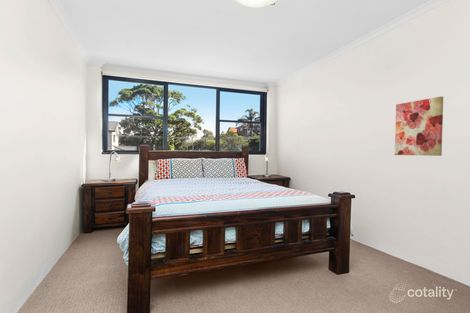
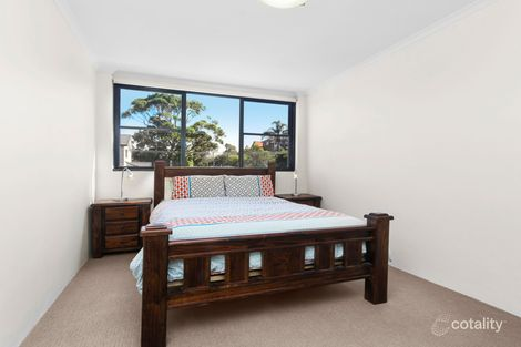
- wall art (417, 128)
